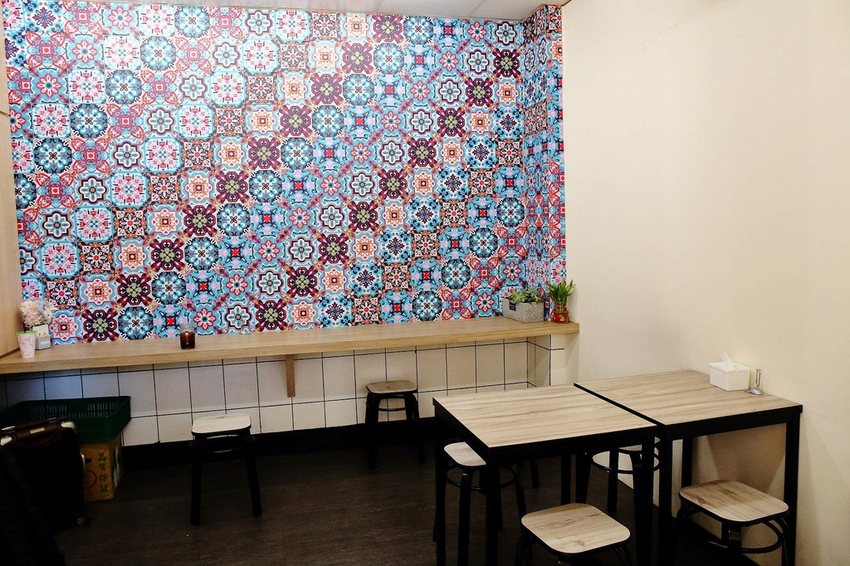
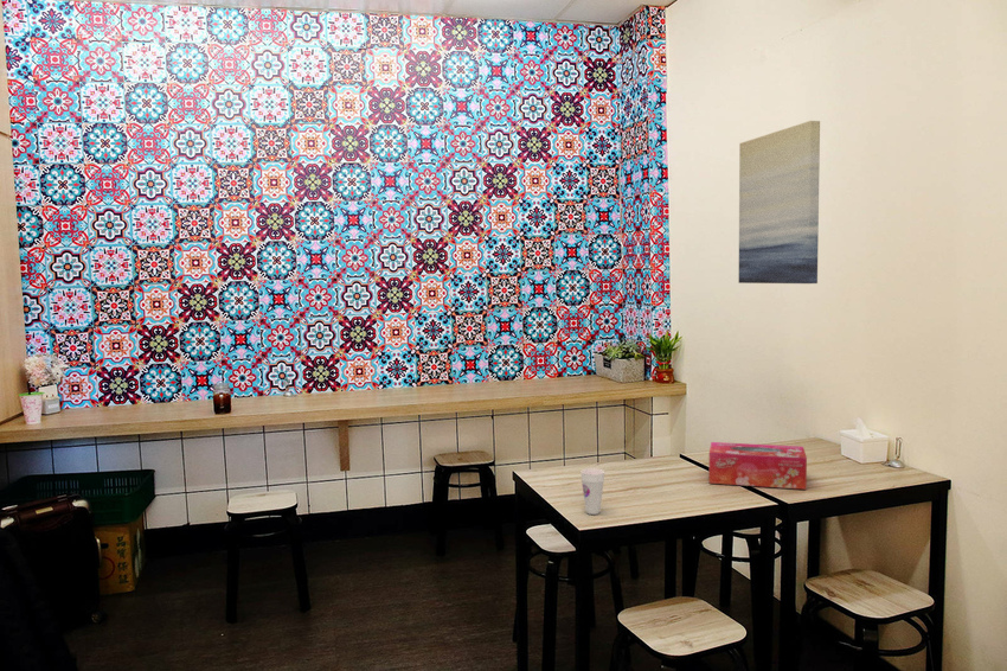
+ wall art (775, 209)
+ tissue box (756, 464)
+ cup (592, 491)
